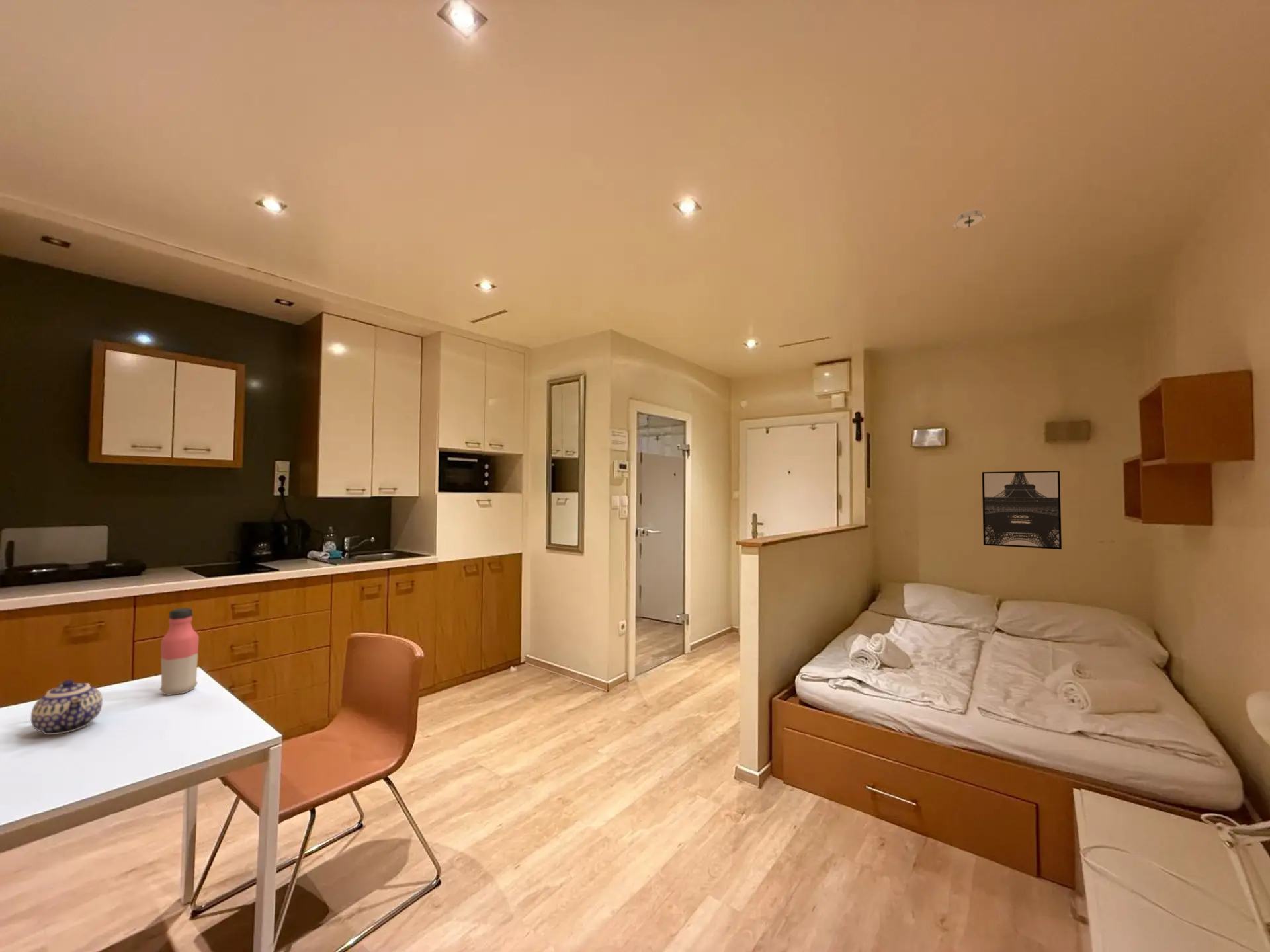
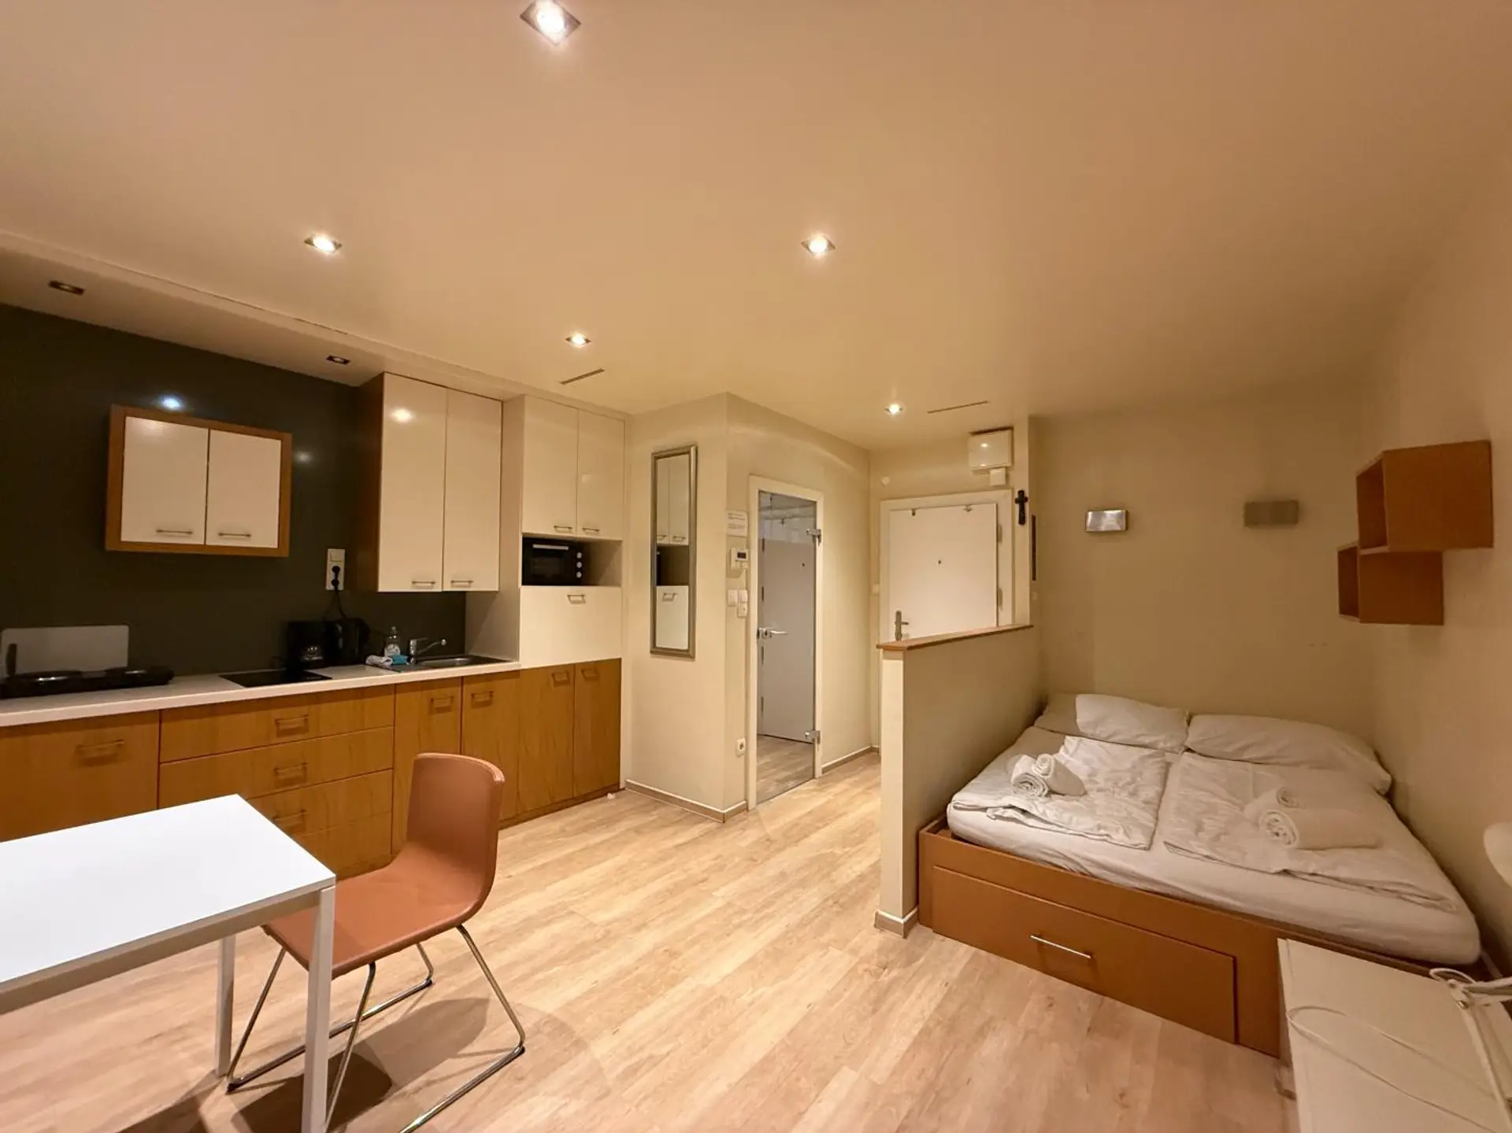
- teapot (67, 703)
- water bottle (180, 649)
- smoke detector (968, 219)
- wall art (1020, 509)
